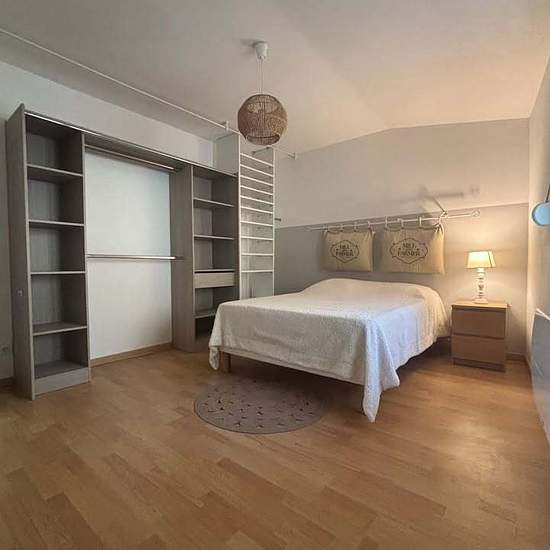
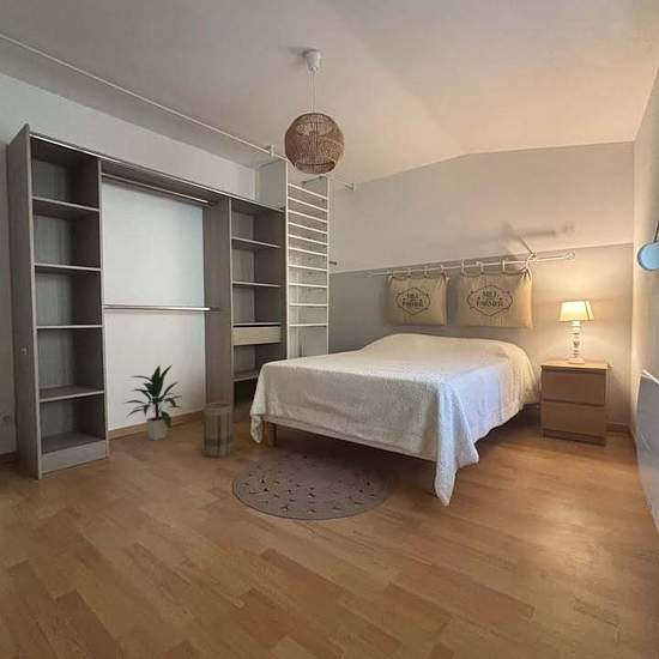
+ indoor plant (156, 401)
+ basket (218, 429)
